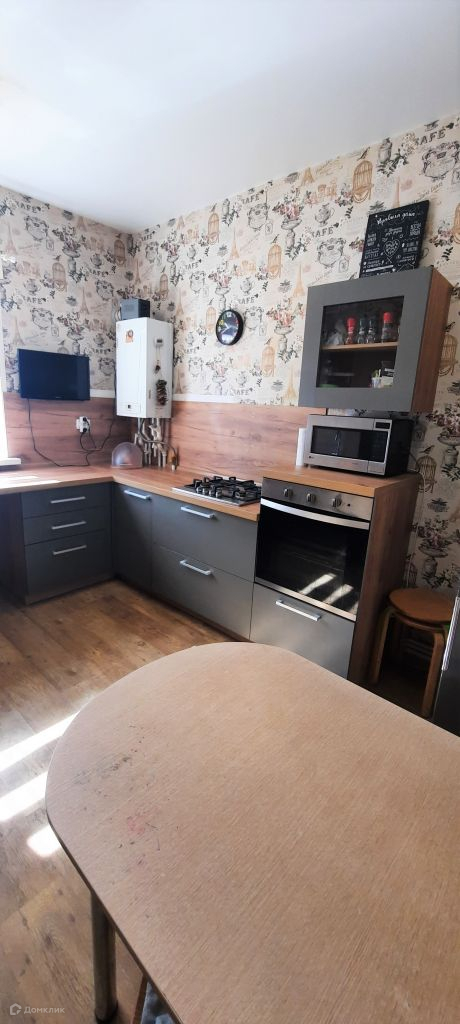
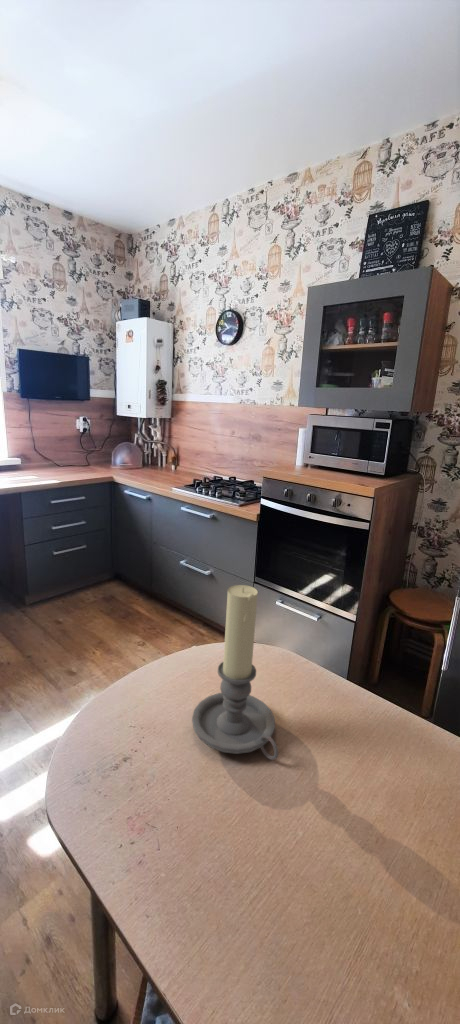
+ candle holder (243, 665)
